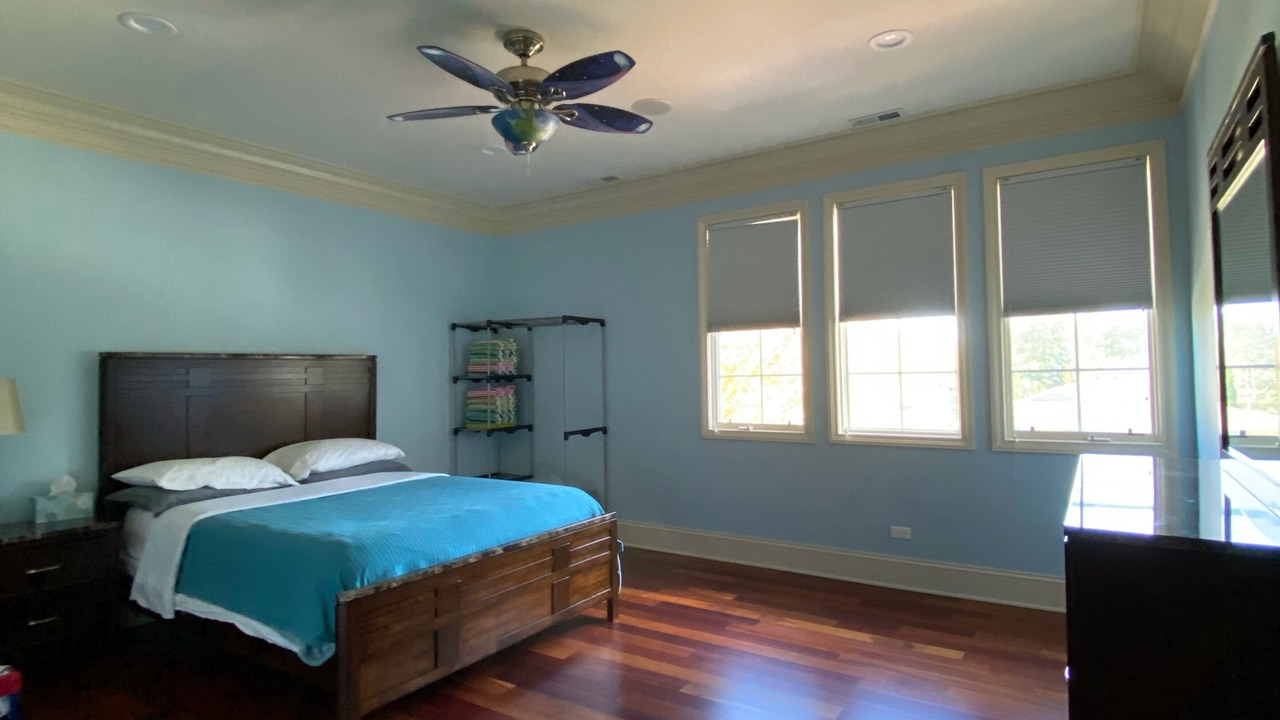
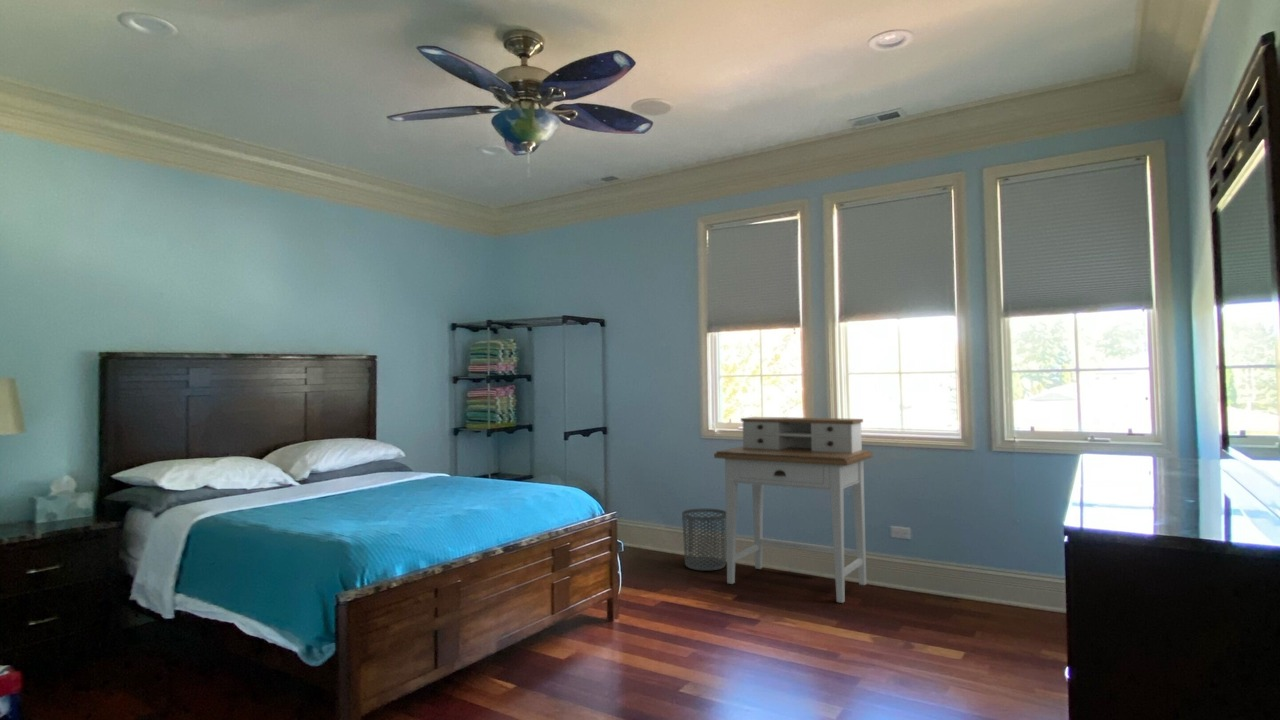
+ desk (793, 487)
+ waste bin (705, 539)
